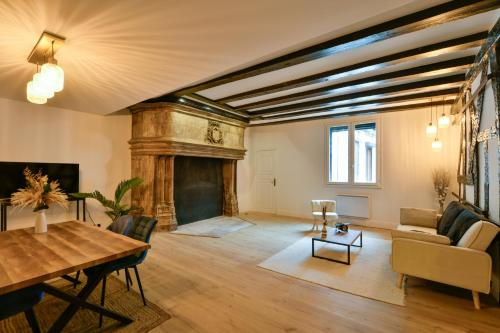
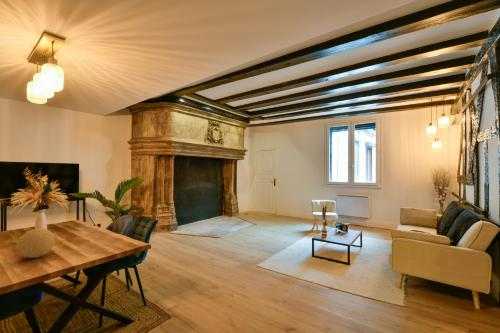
+ decorative ball (36, 242)
